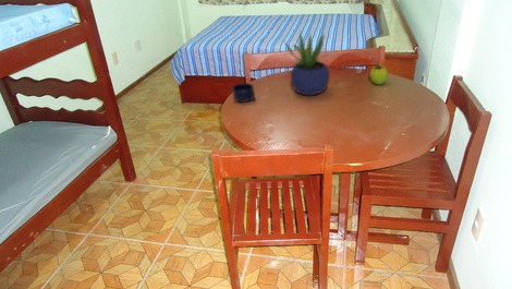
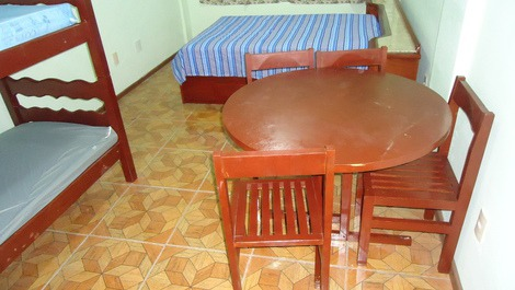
- fruit (378, 73)
- potted plant (307, 62)
- mug (245, 94)
